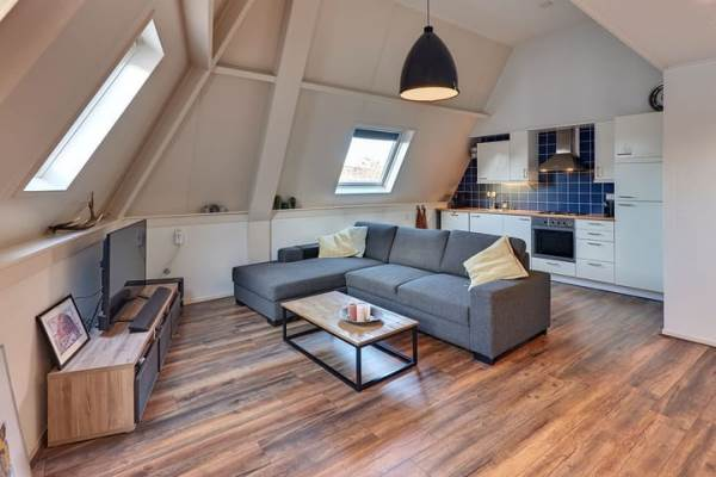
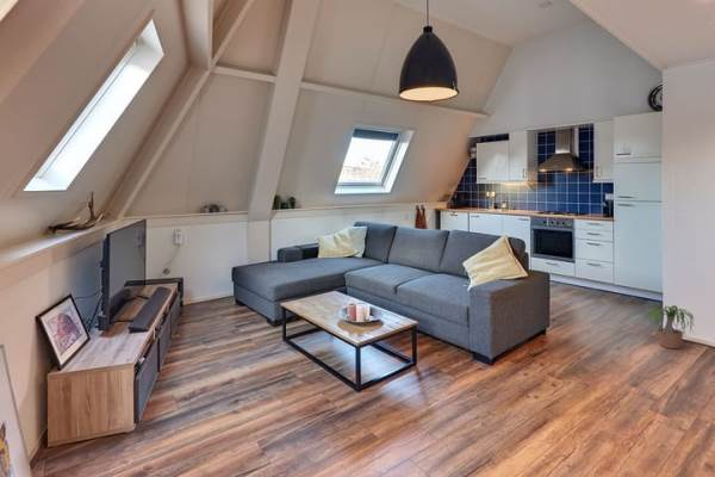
+ potted plant (676, 326)
